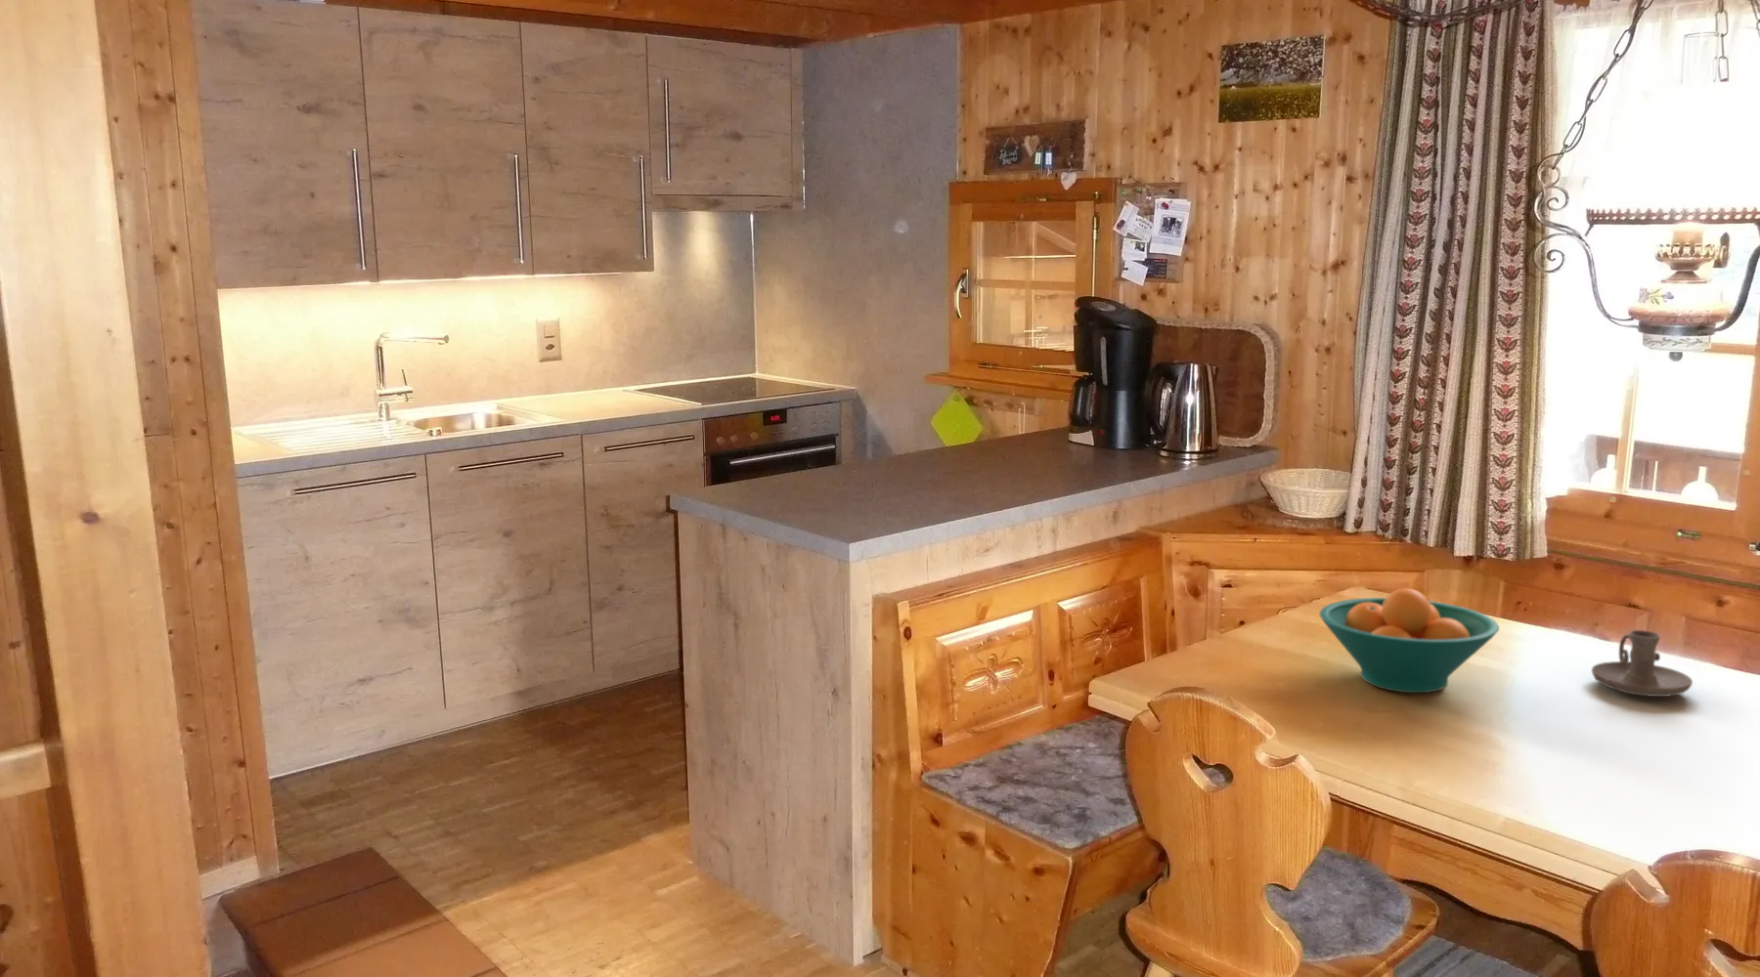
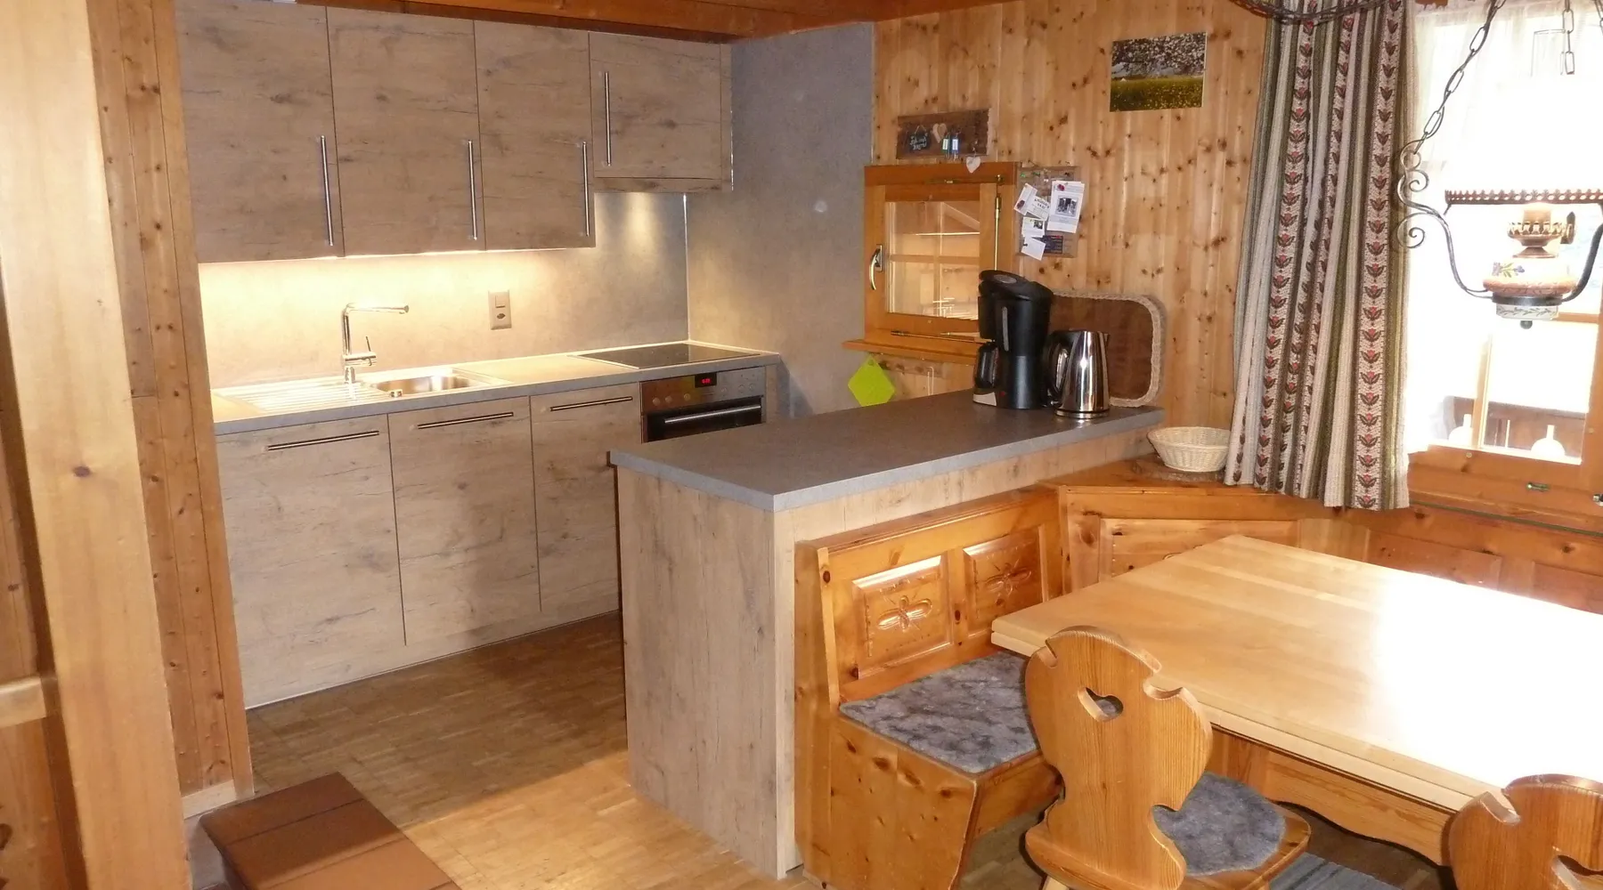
- candle holder (1638, 658)
- fruit bowl (1406, 635)
